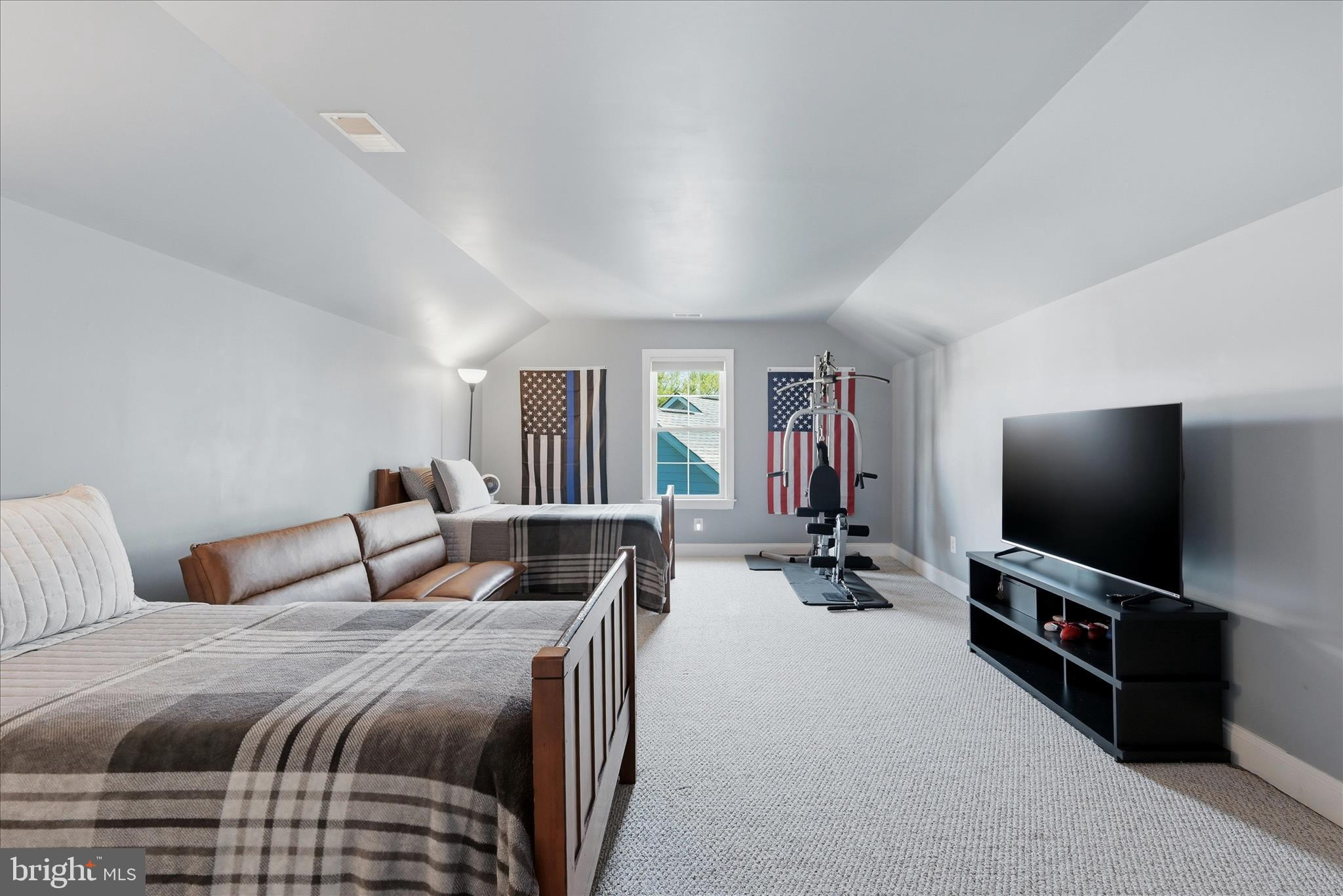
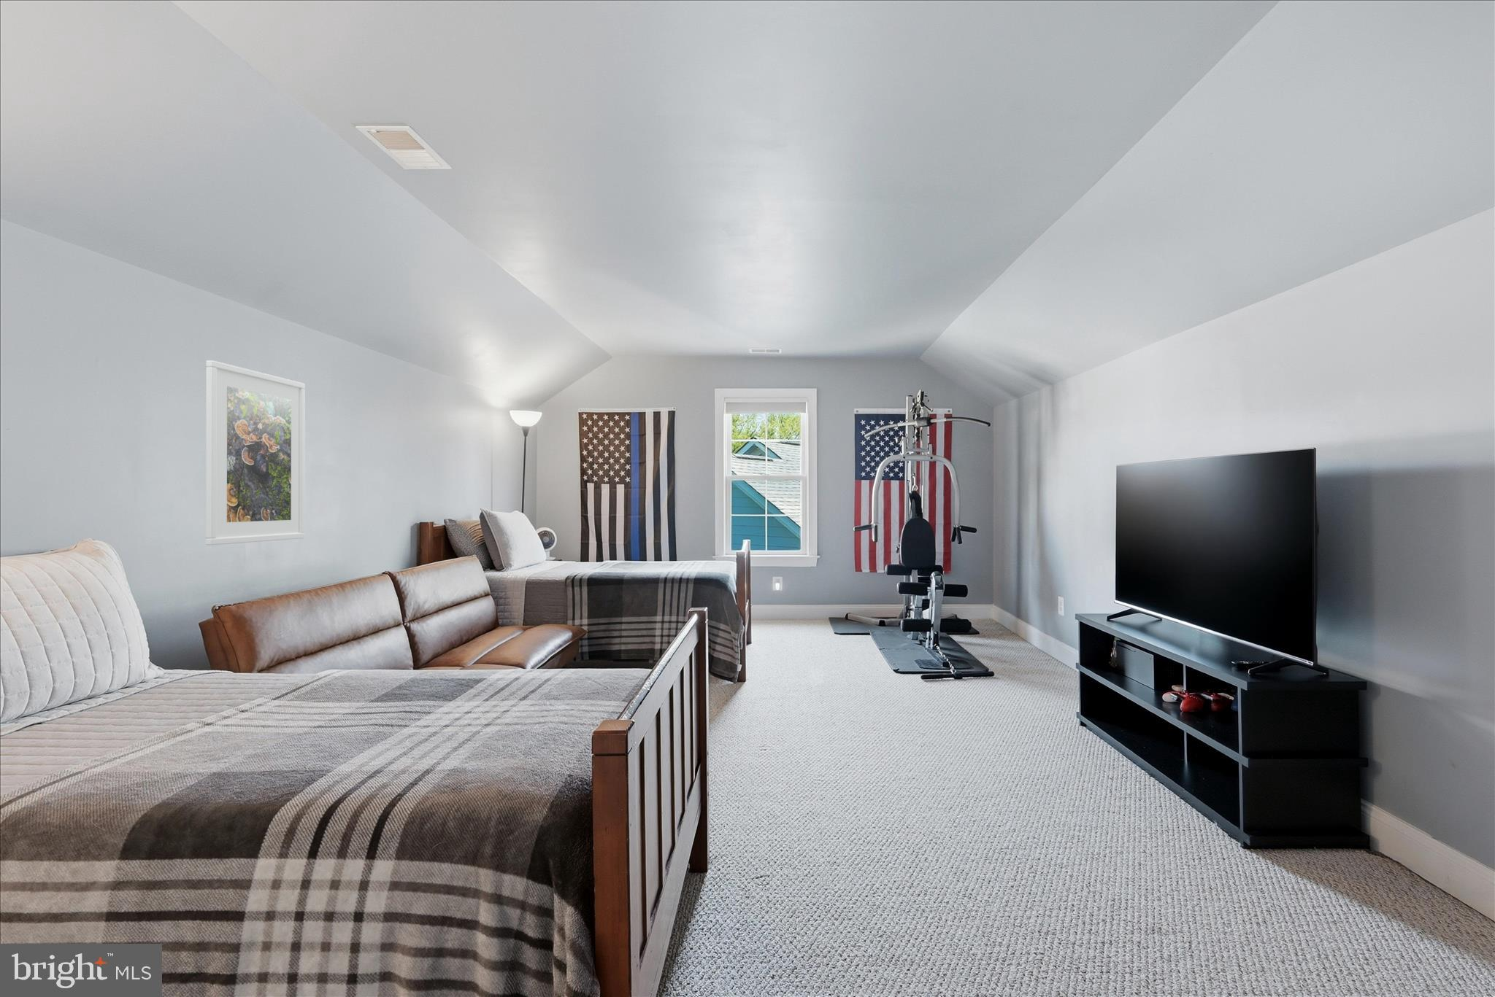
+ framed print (259, 456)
